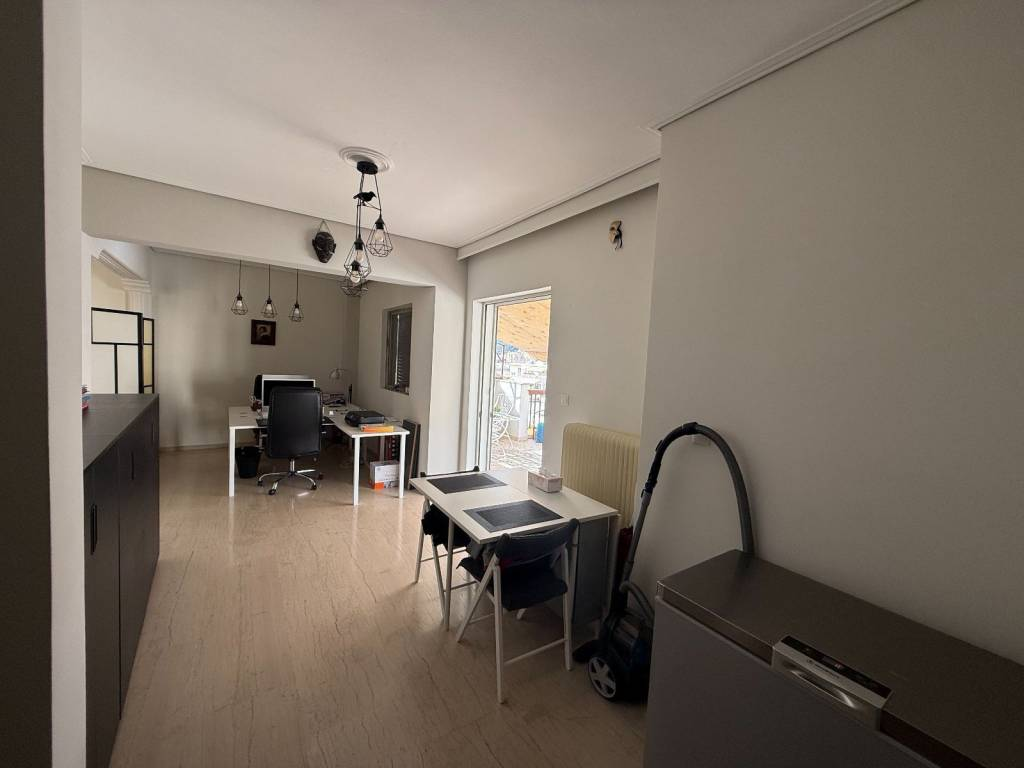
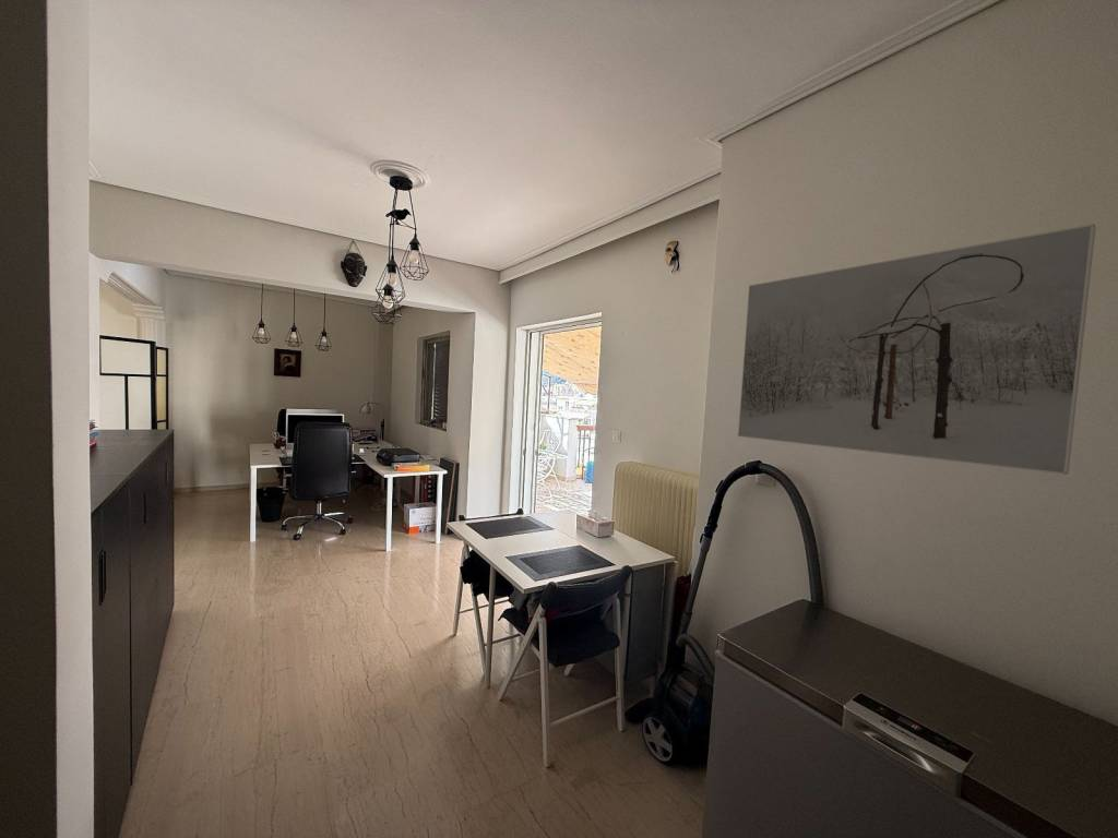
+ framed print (871, 358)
